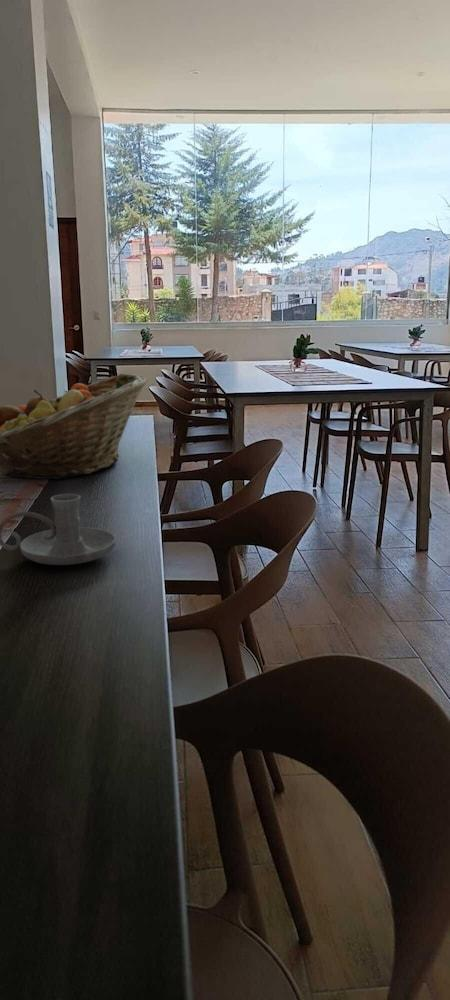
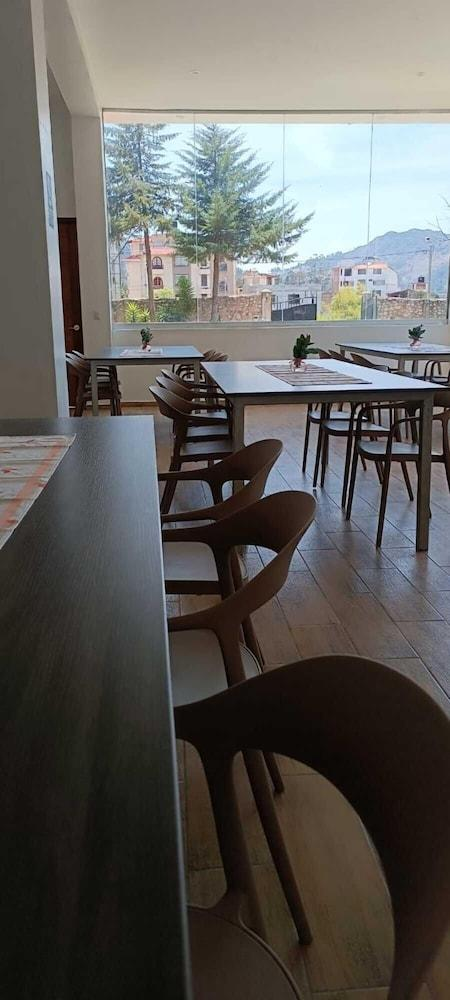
- fruit basket (65, 421)
- candle holder (56, 527)
